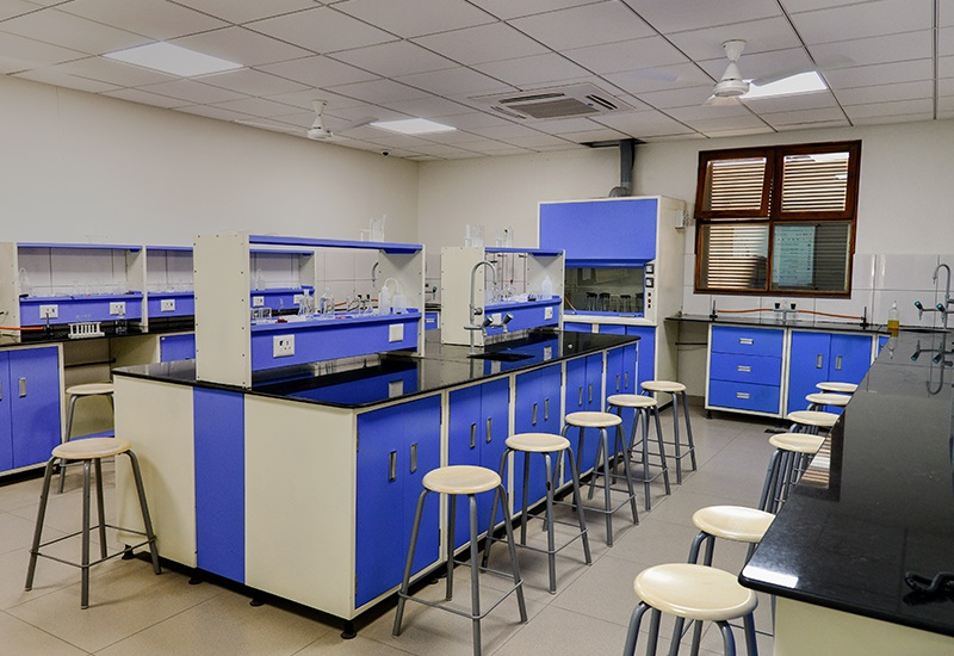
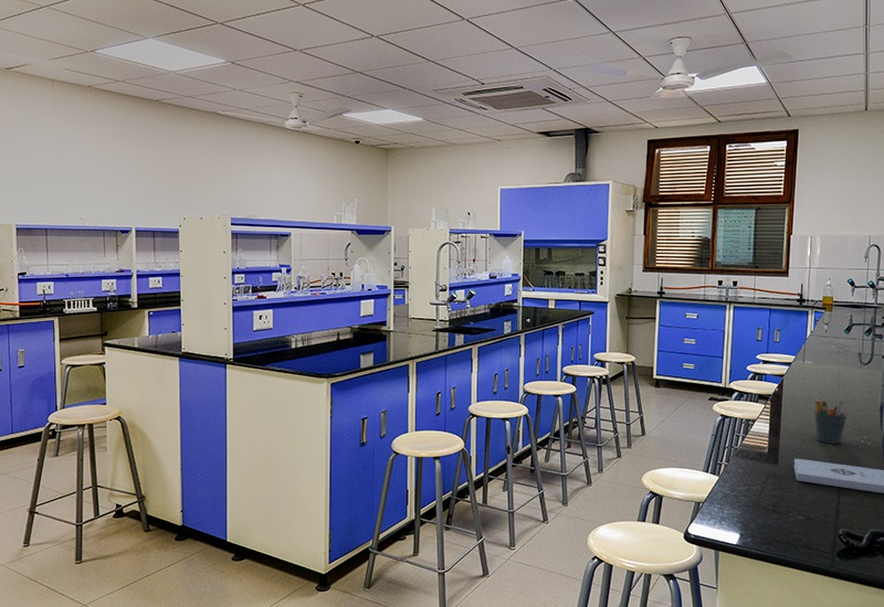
+ pen holder (829, 418)
+ notepad (845, 476)
